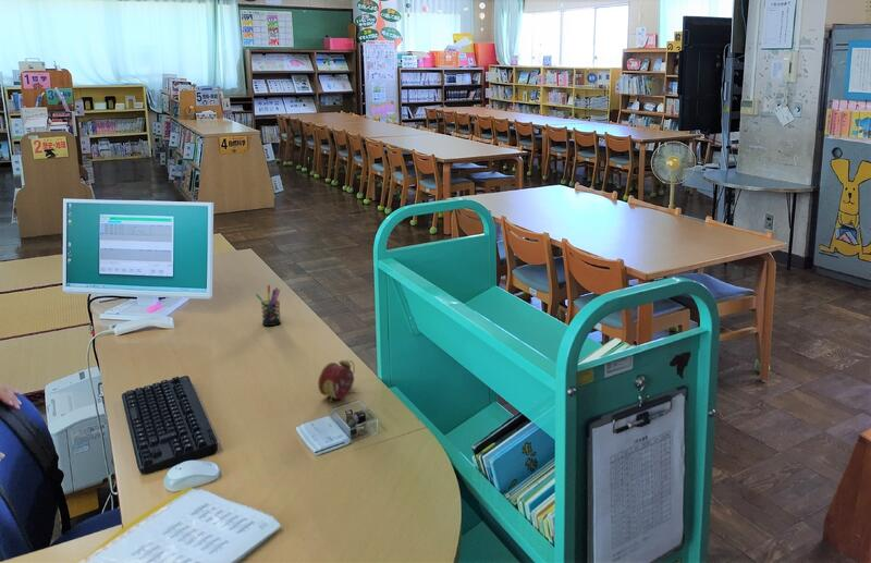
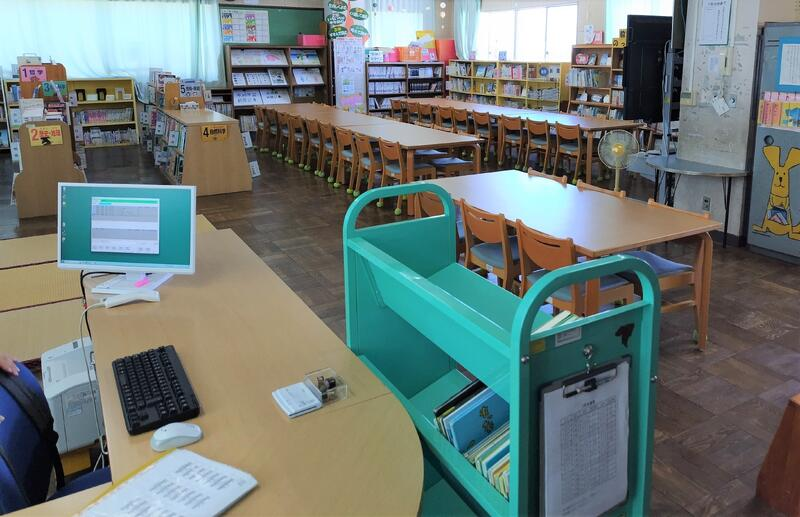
- pen holder (268, 305)
- alarm clock (338, 379)
